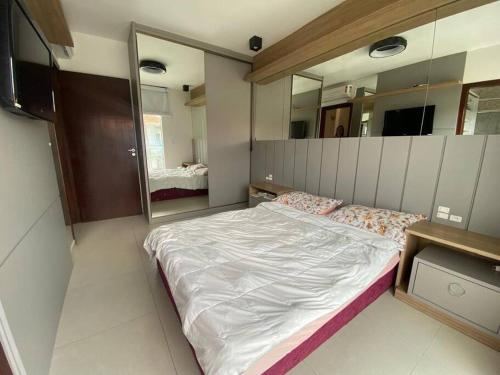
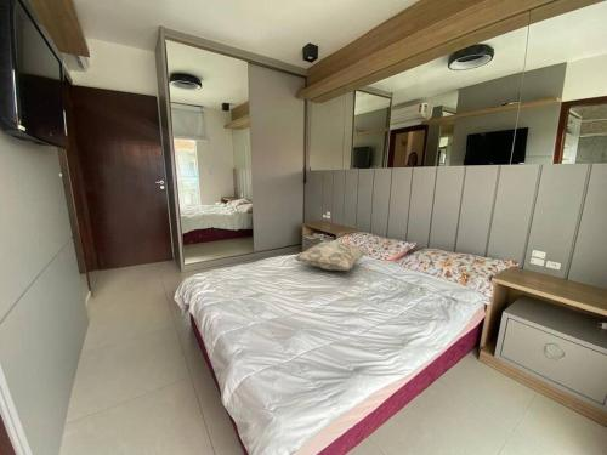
+ decorative pillow (331, 255)
